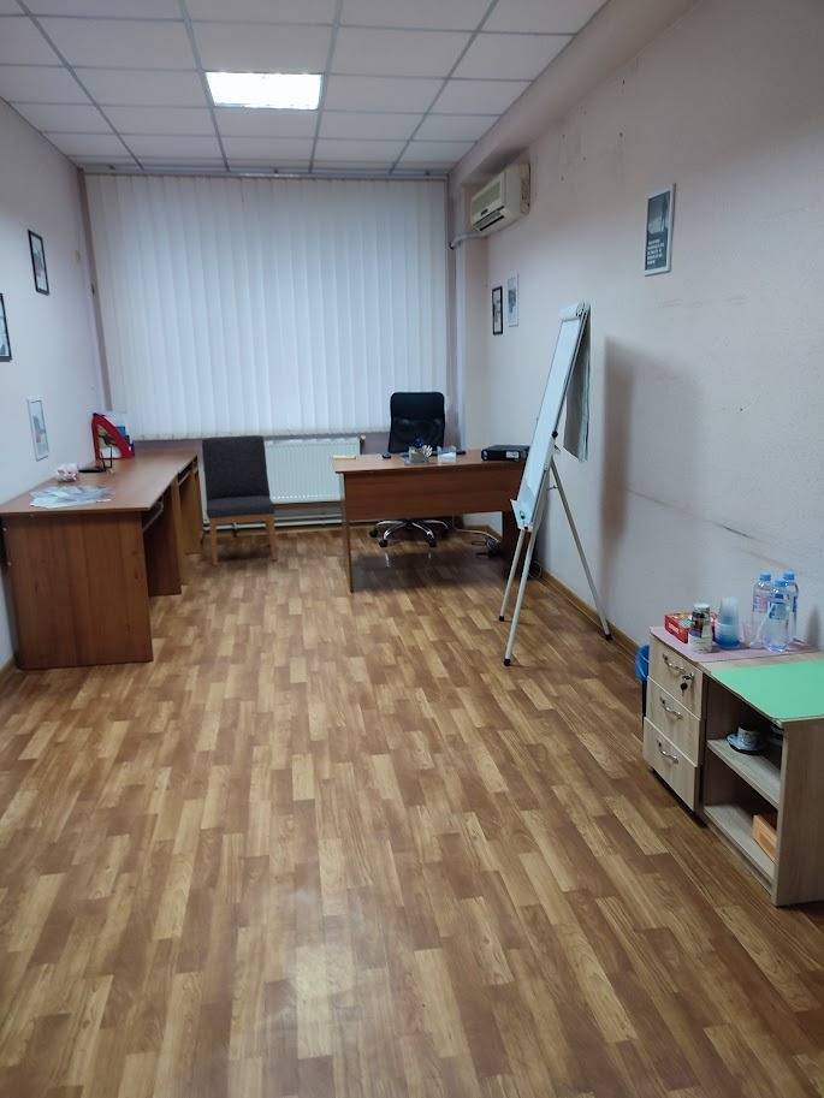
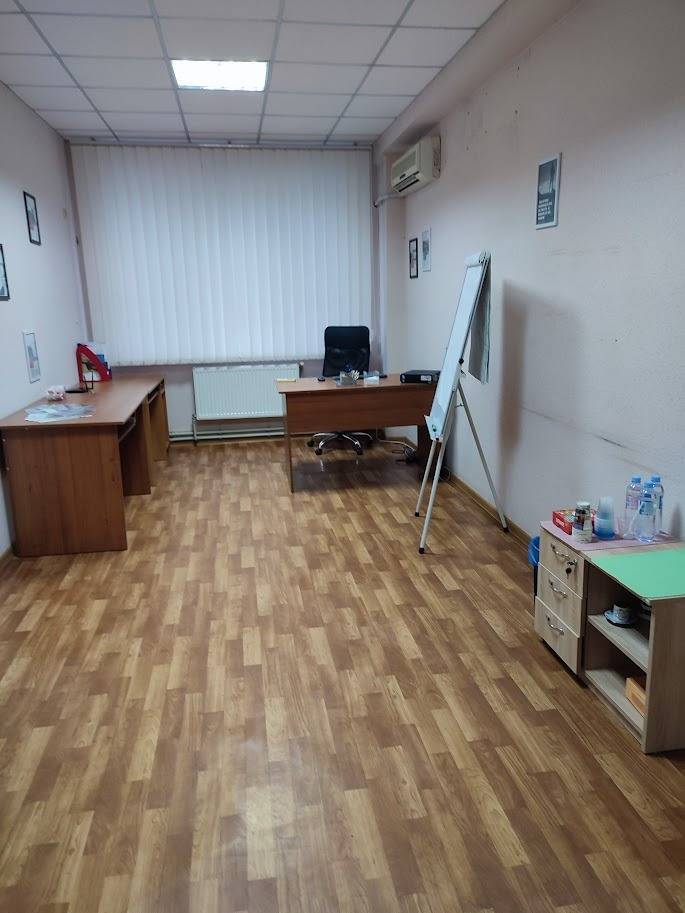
- chair (238, 498)
